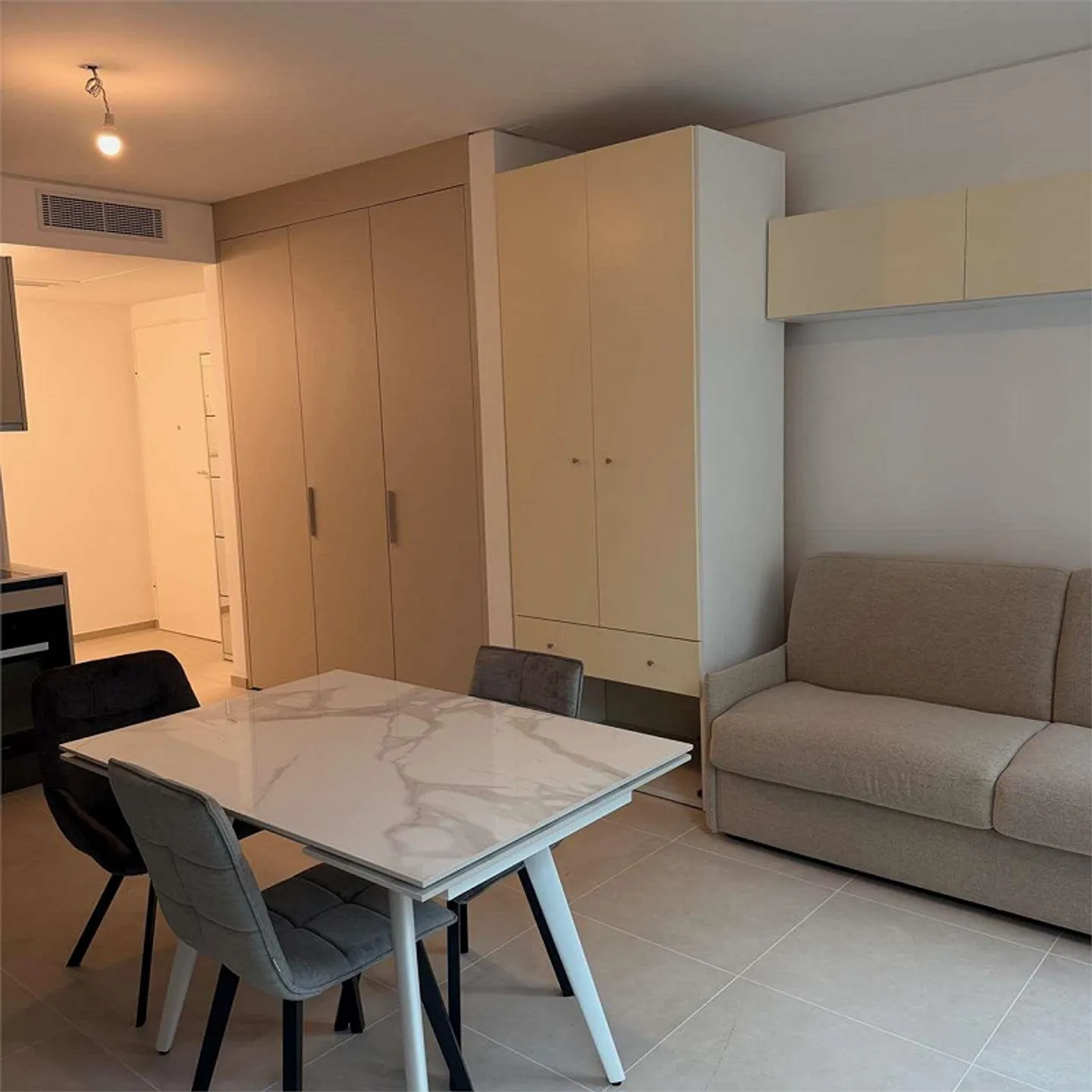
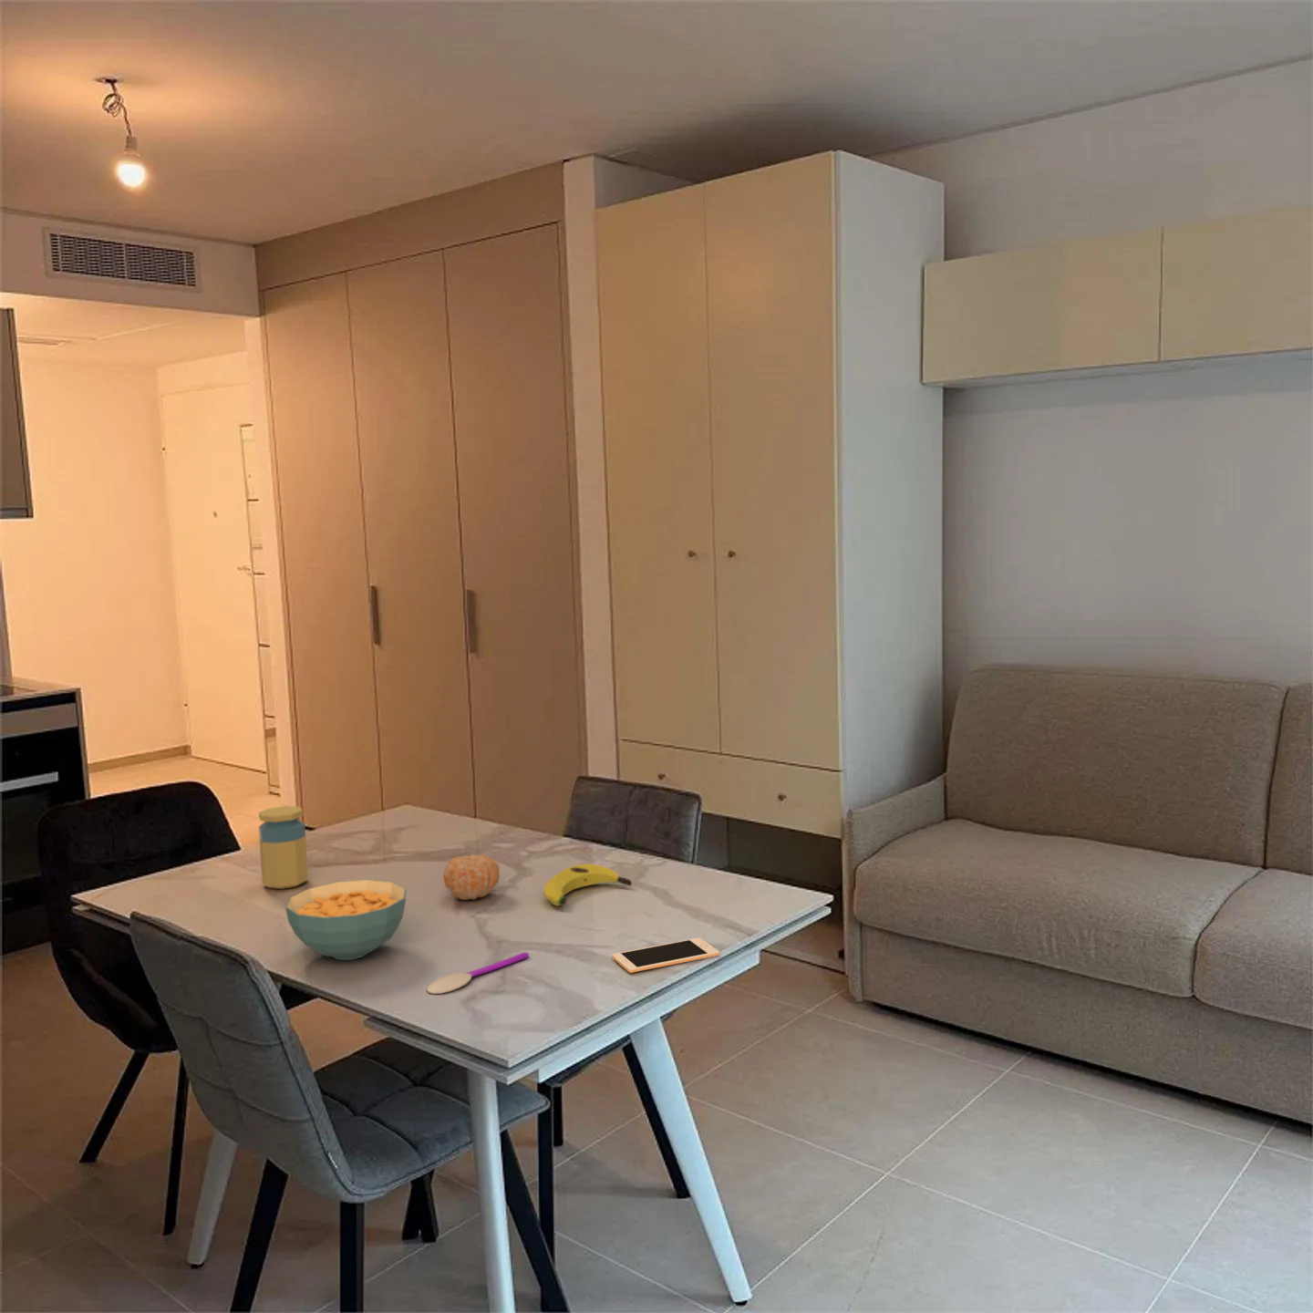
+ jar (283, 846)
+ fruit (471, 877)
+ cell phone (666, 955)
+ spoon (480, 970)
+ banana (586, 884)
+ cereal bowl (349, 926)
